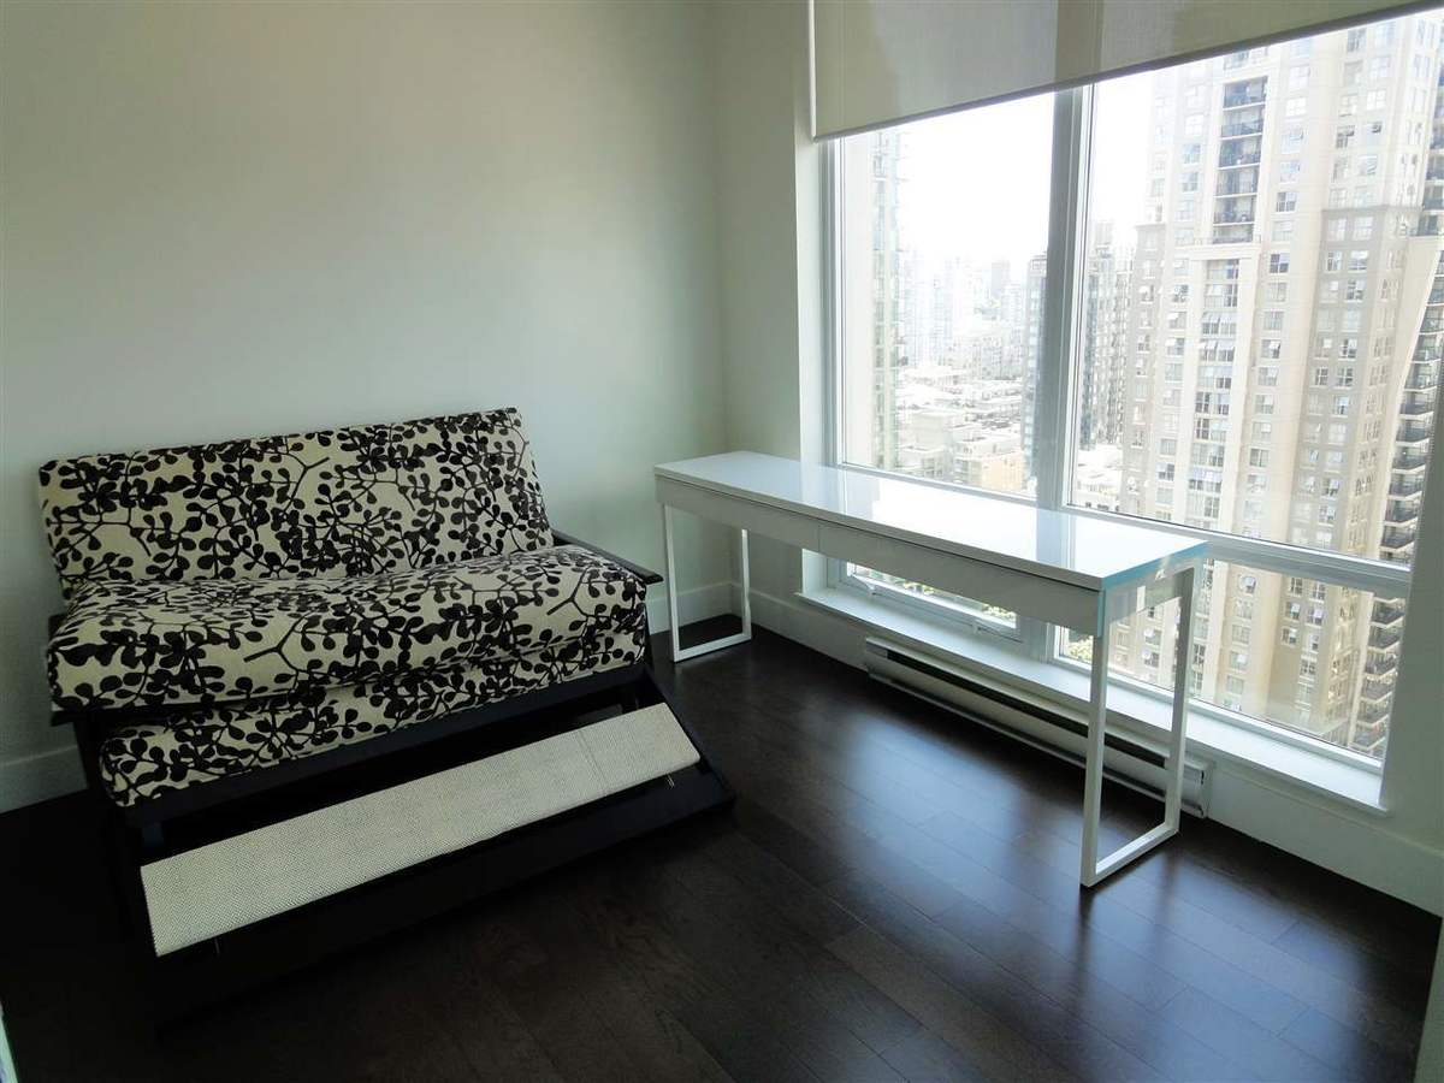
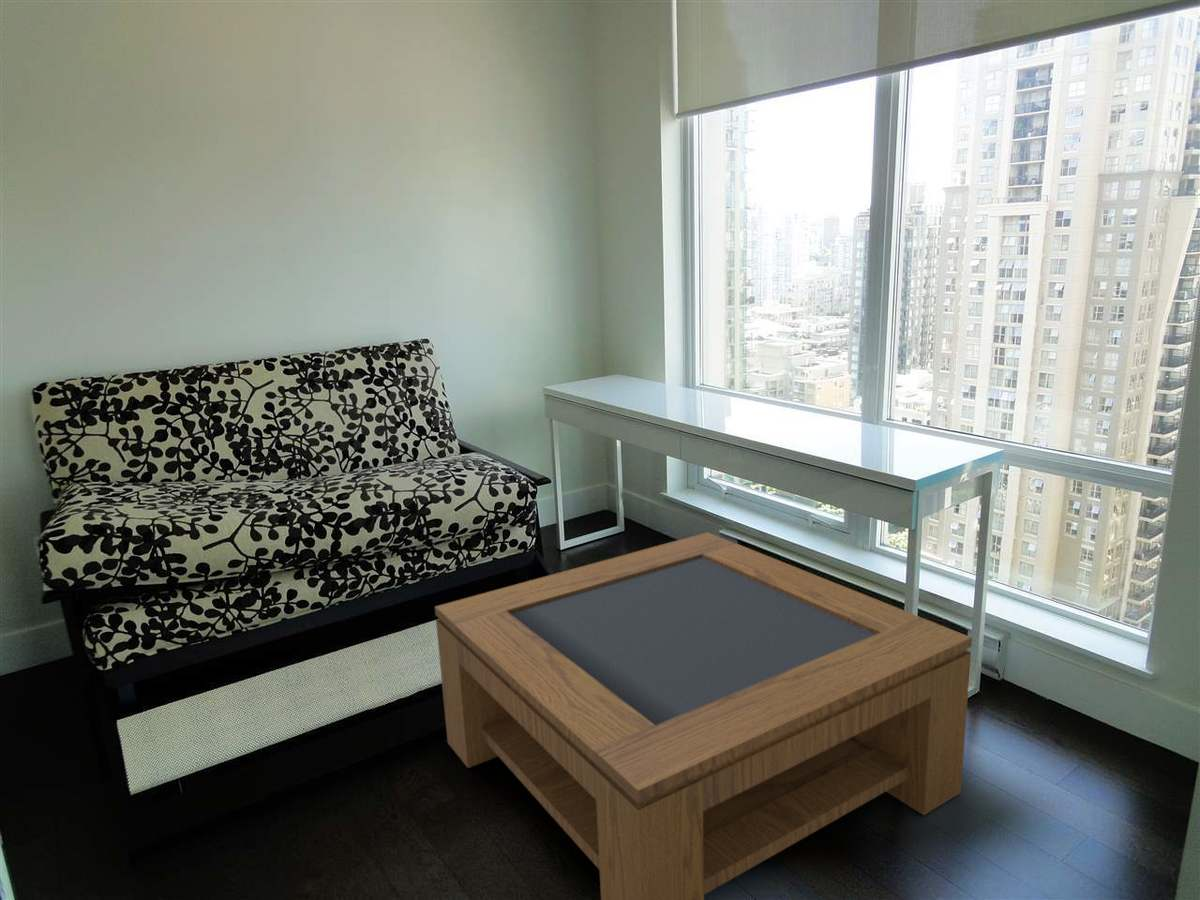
+ coffee table (685, 695)
